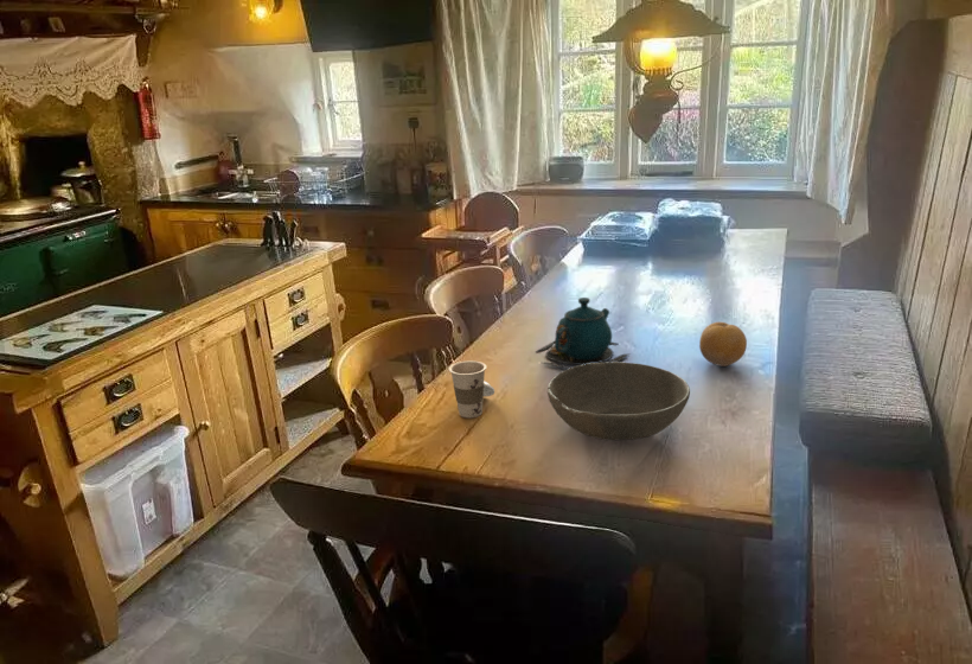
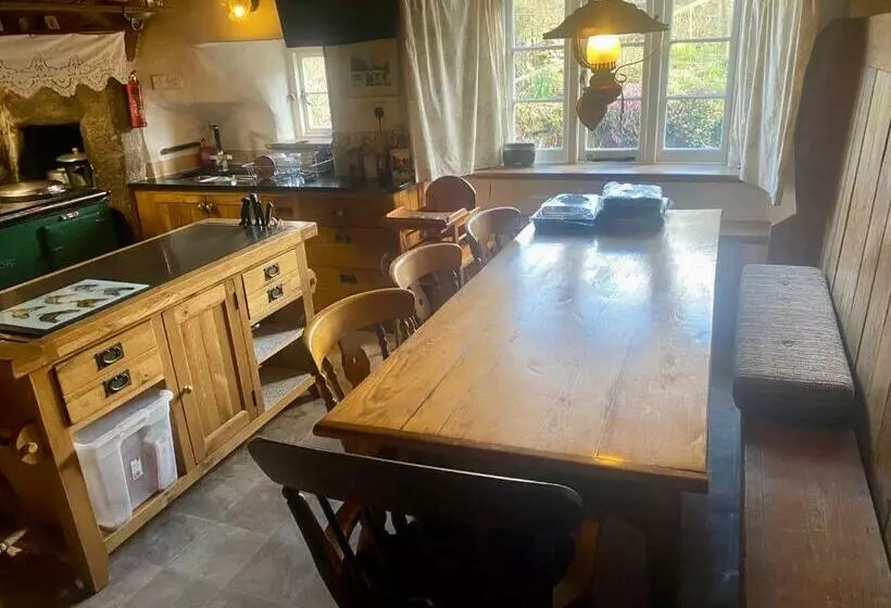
- teapot (580, 326)
- cup (472, 385)
- bowl (616, 406)
- fruit (722, 344)
